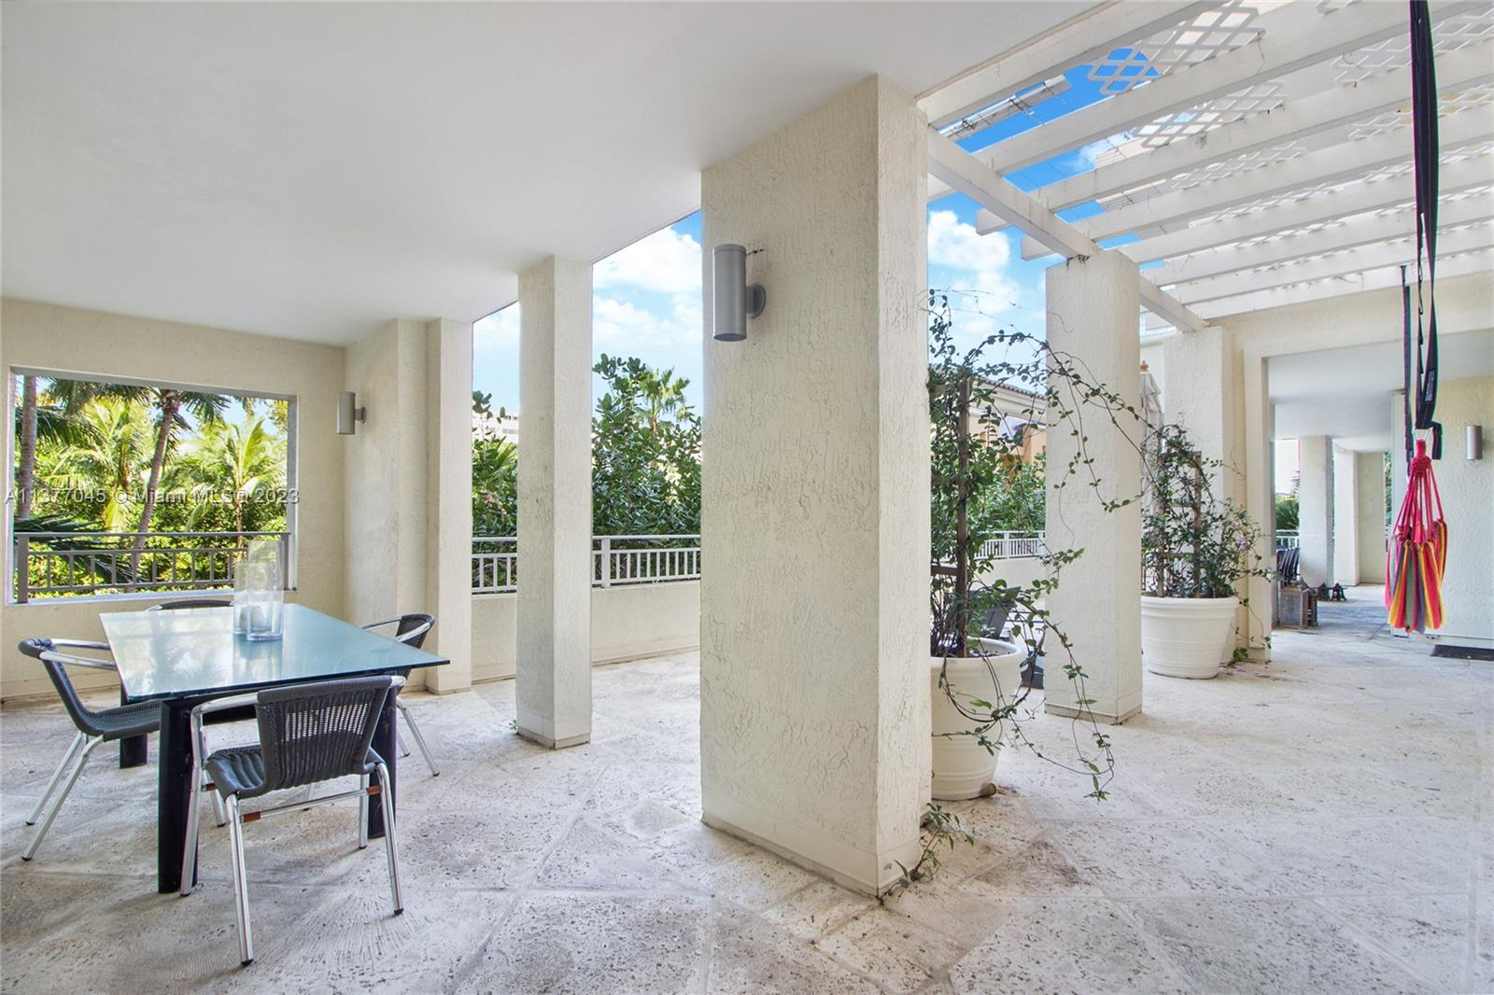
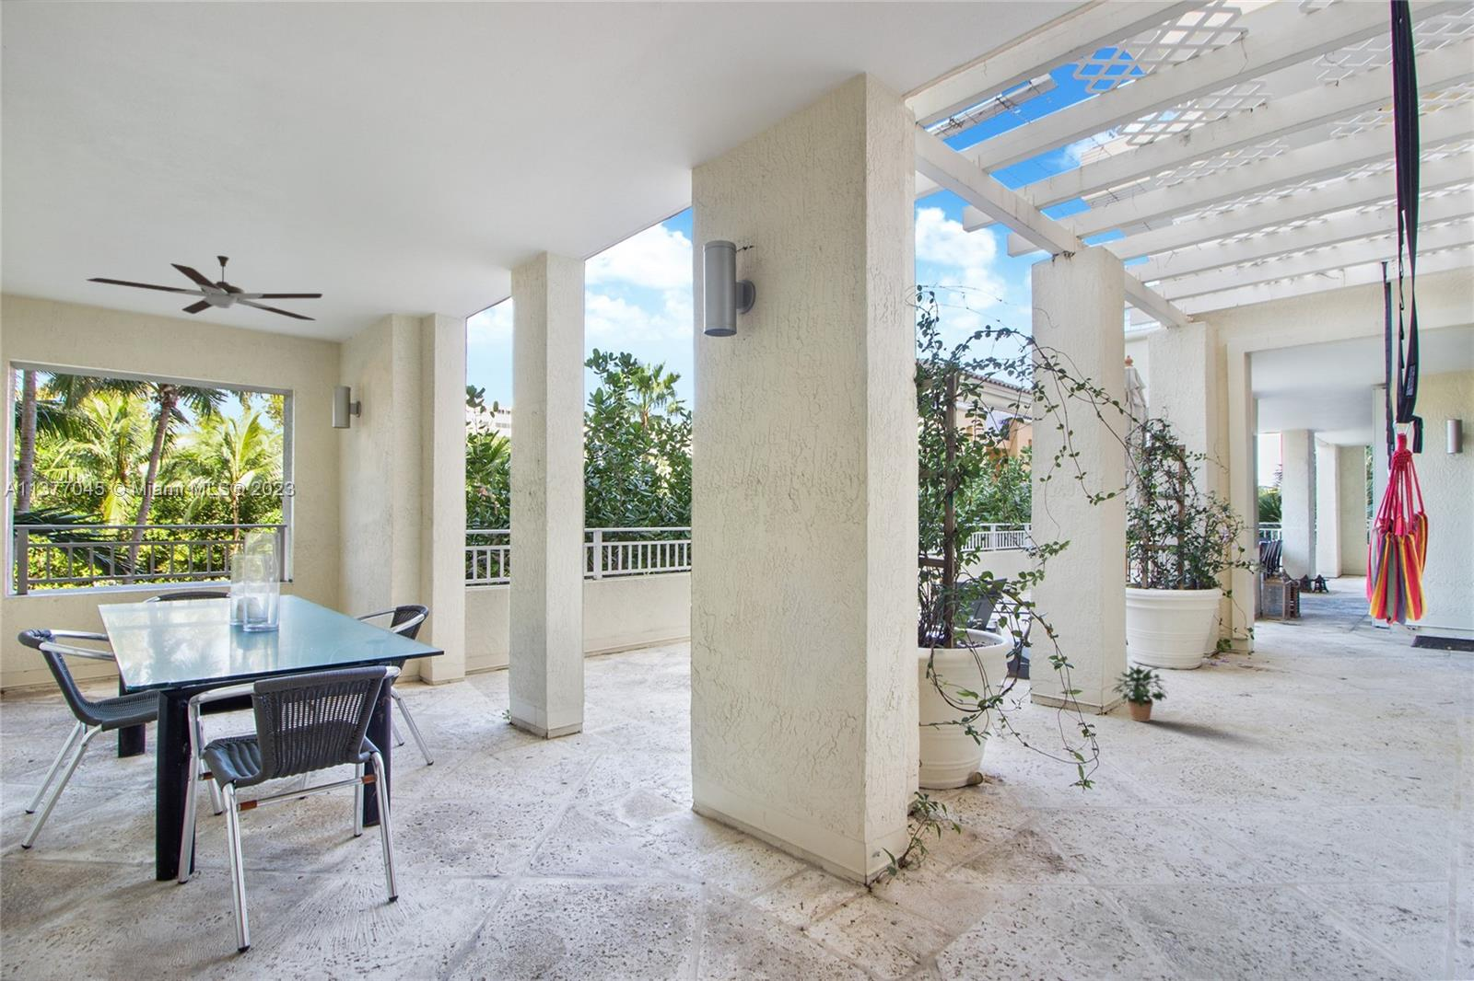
+ ceiling fan (212, 282)
+ potted plant (1142, 690)
